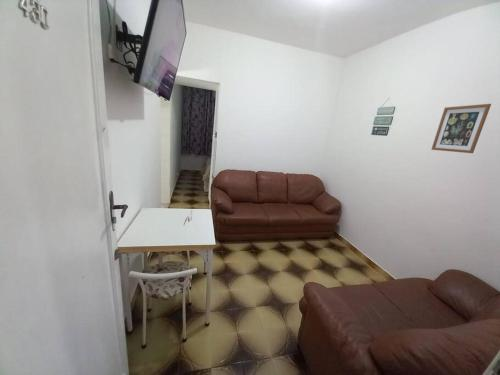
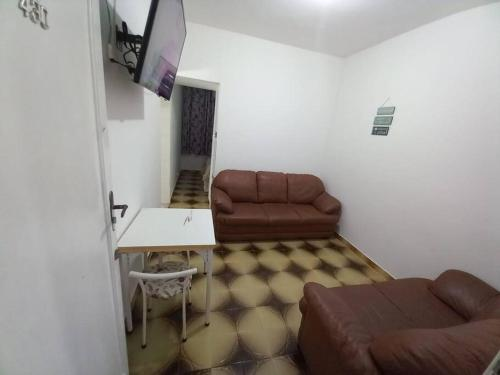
- wall art (458, 129)
